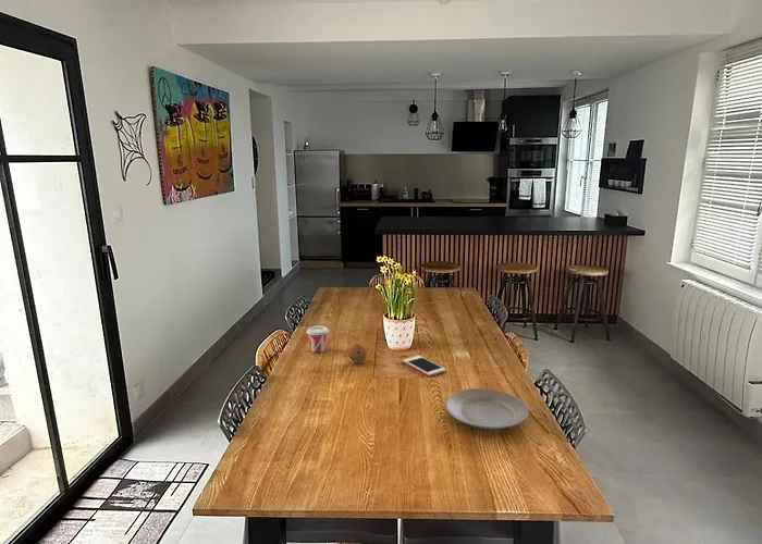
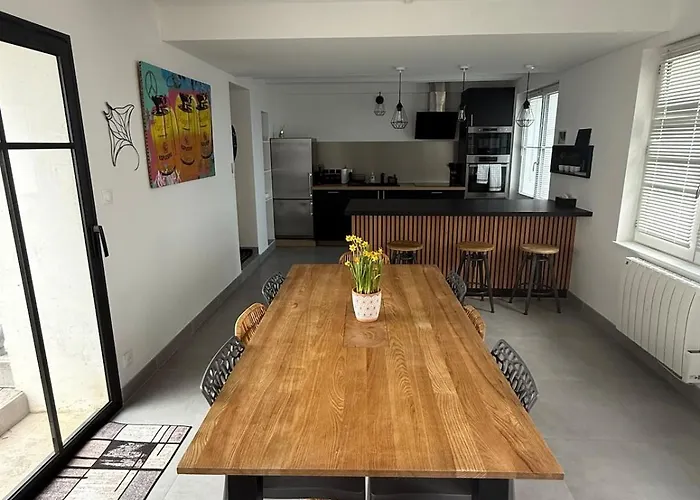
- plate (486, 410)
- cell phone (423, 364)
- cup (318, 338)
- fruit (357, 353)
